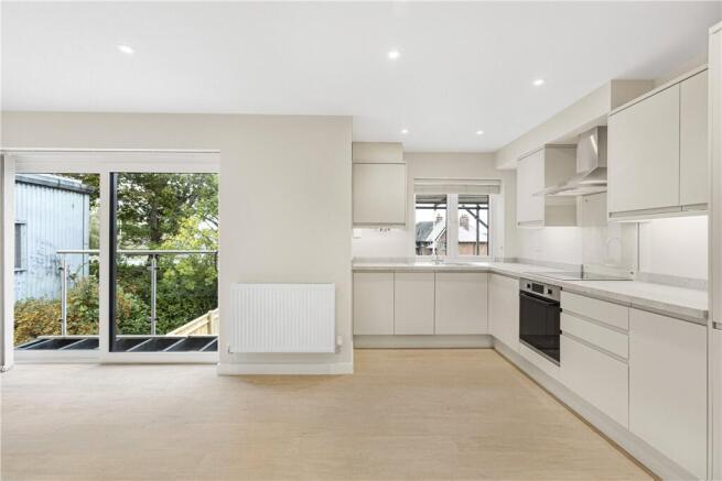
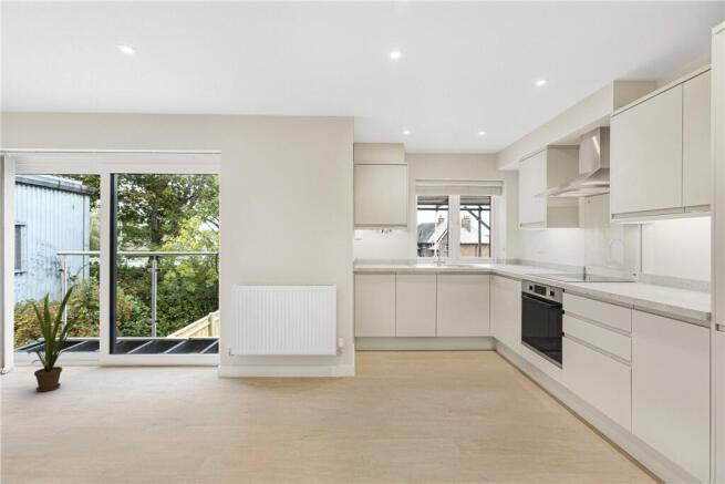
+ house plant (51, 337)
